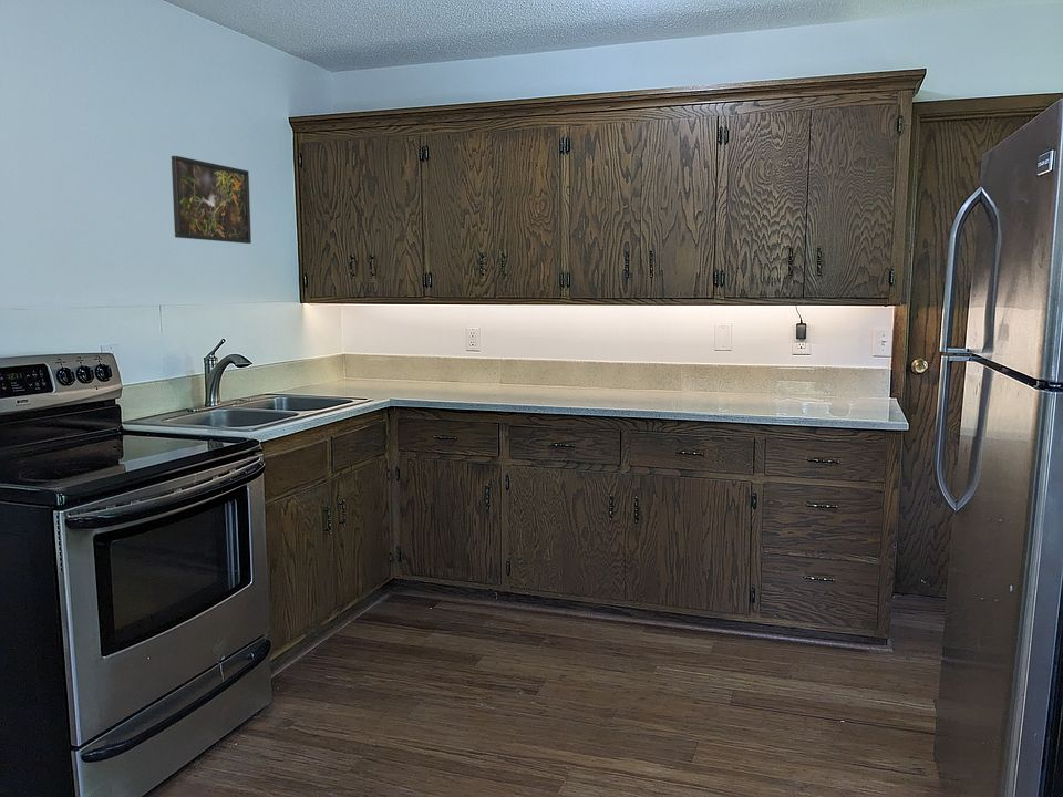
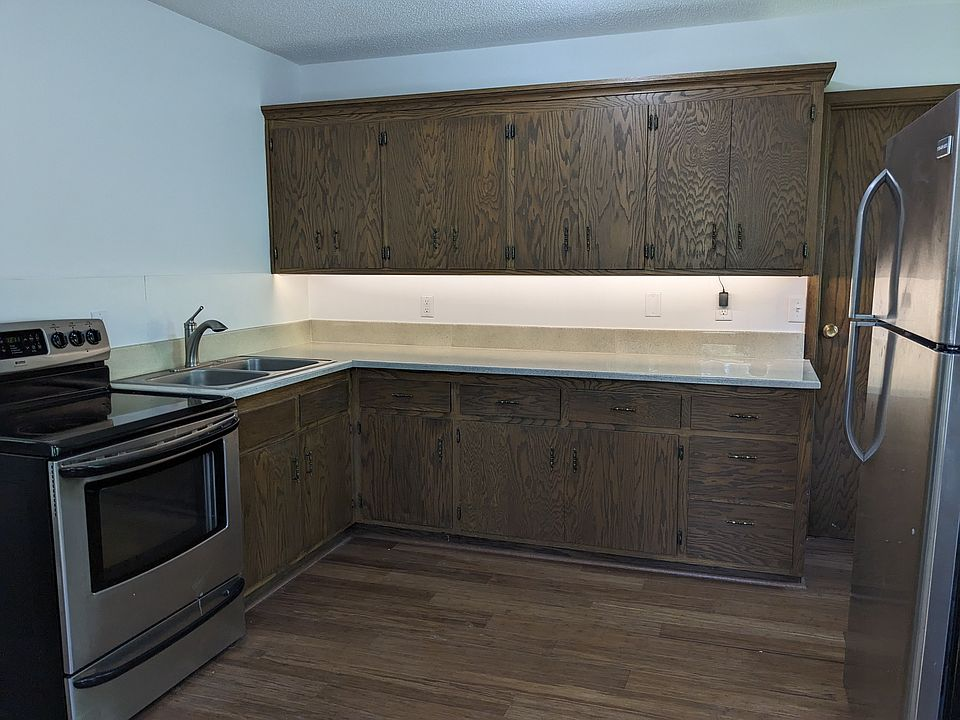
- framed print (214, 201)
